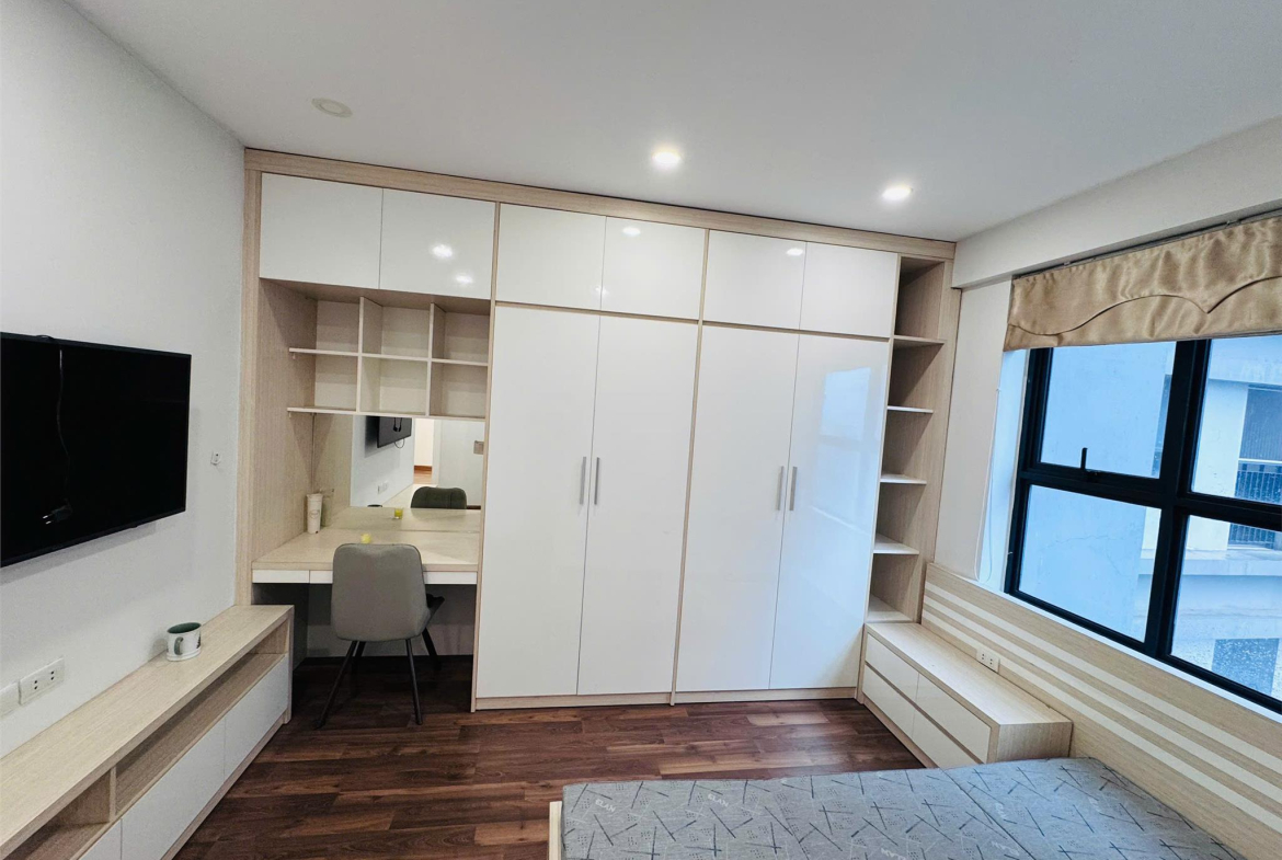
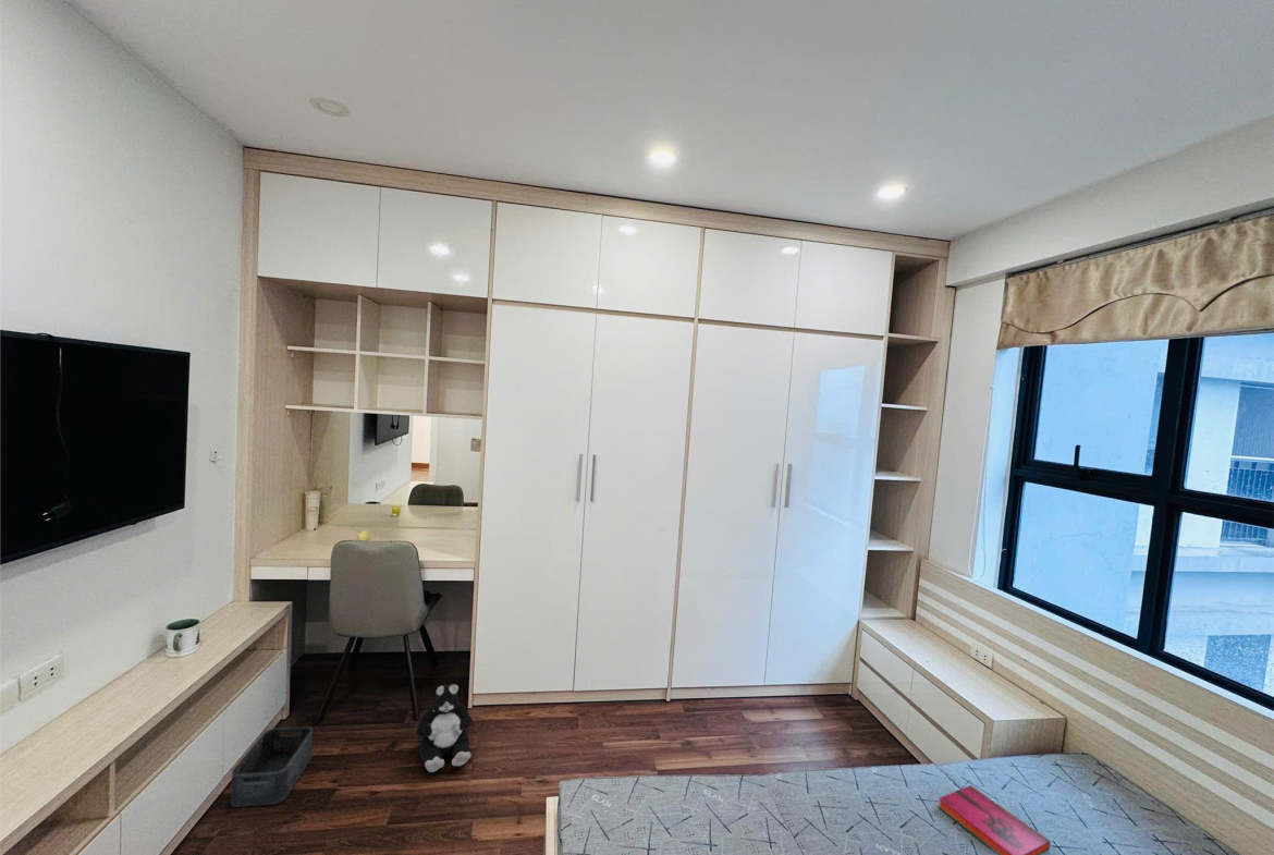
+ storage bin (273, 764)
+ plush toy (445, 722)
+ hardback book (991, 822)
